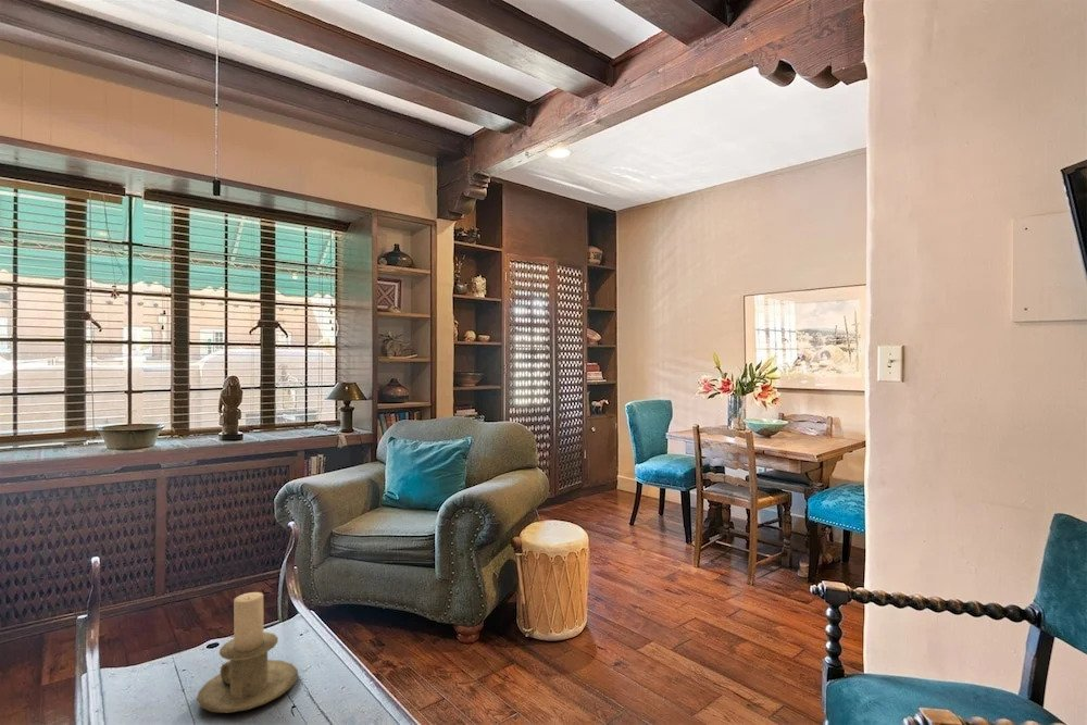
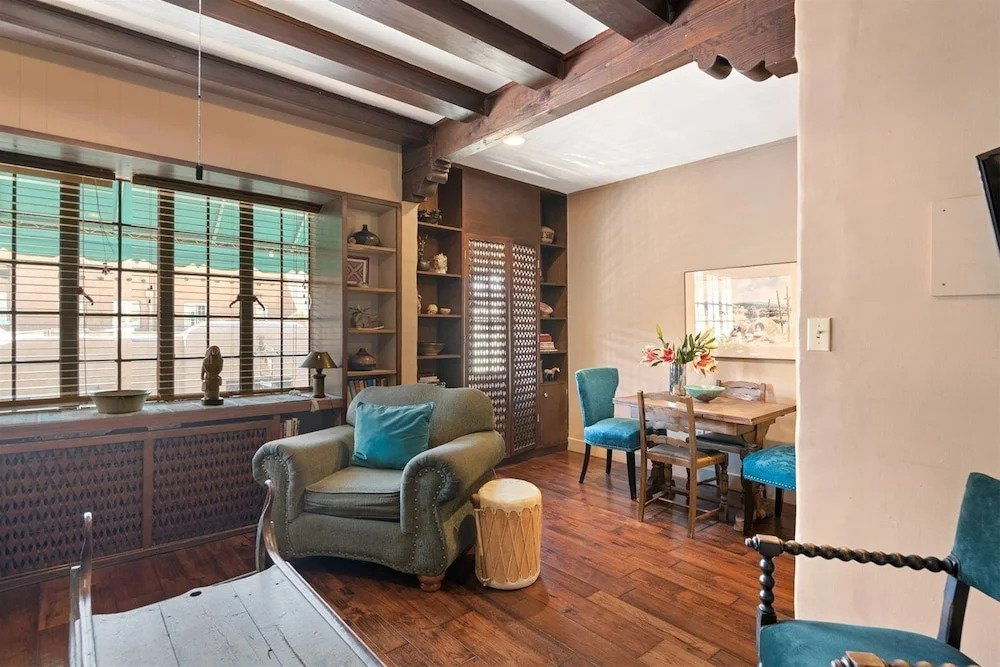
- candle holder (249, 642)
